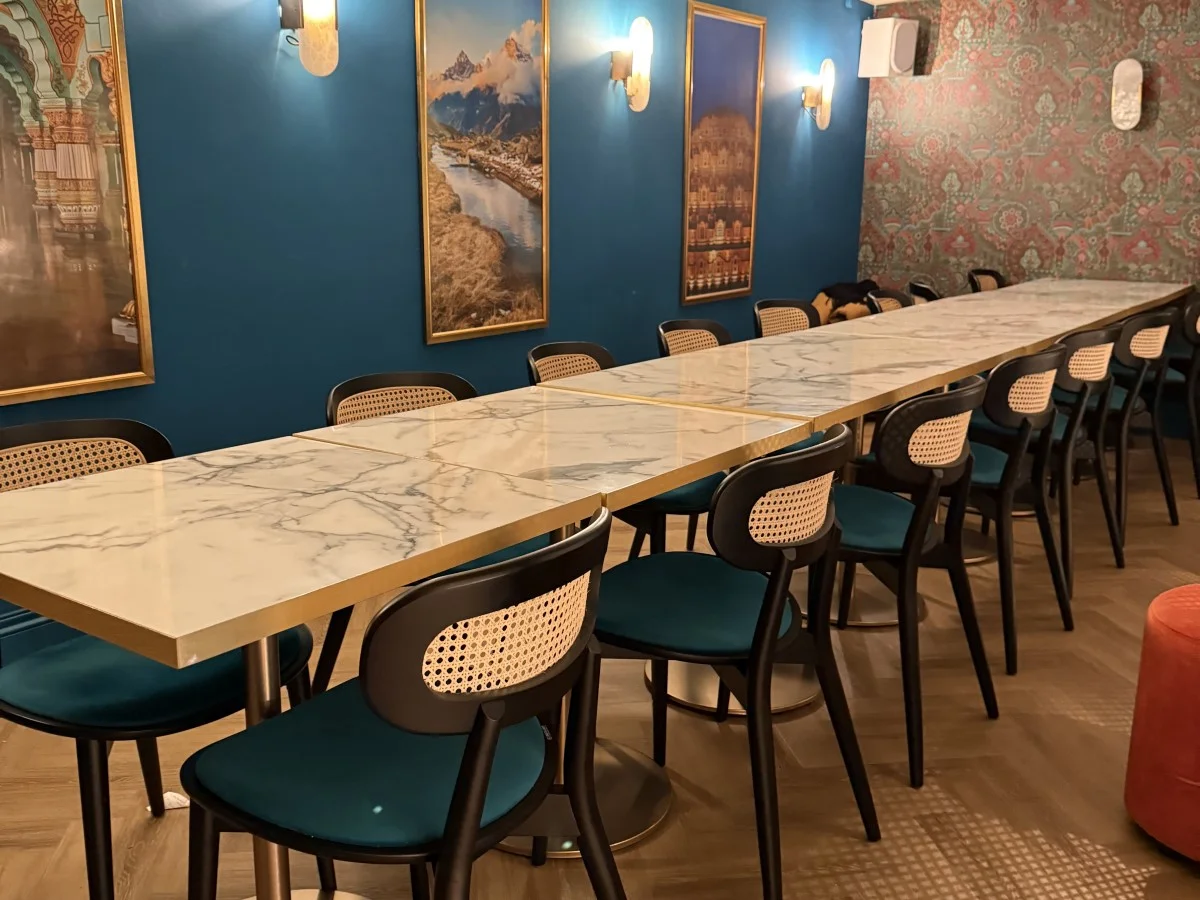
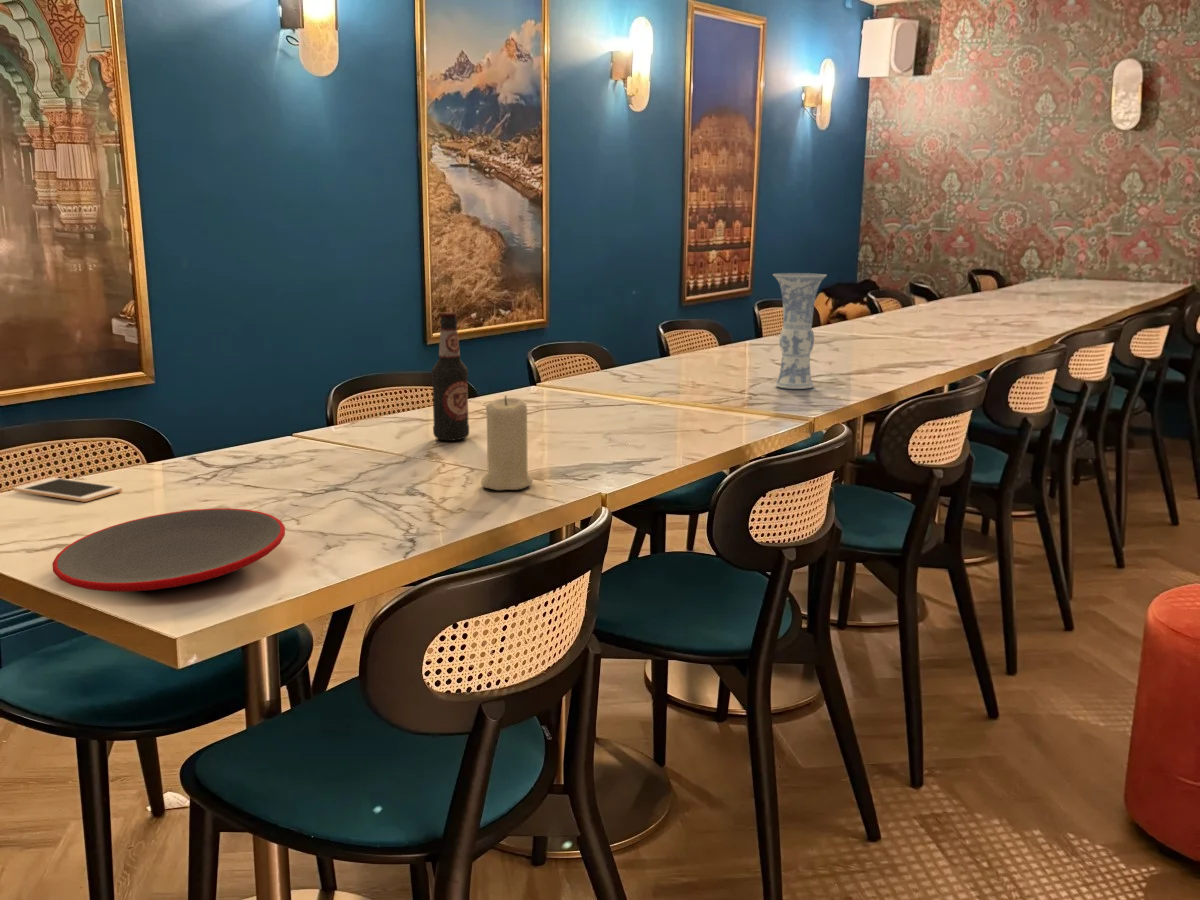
+ plate (173, 550)
+ cell phone (68, 489)
+ bottle (449, 376)
+ vase (797, 330)
+ candle (505, 440)
